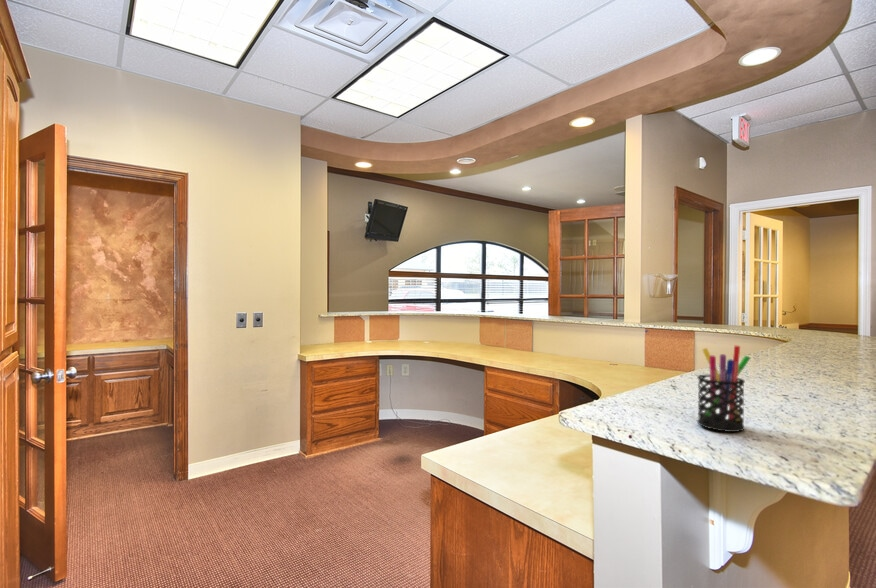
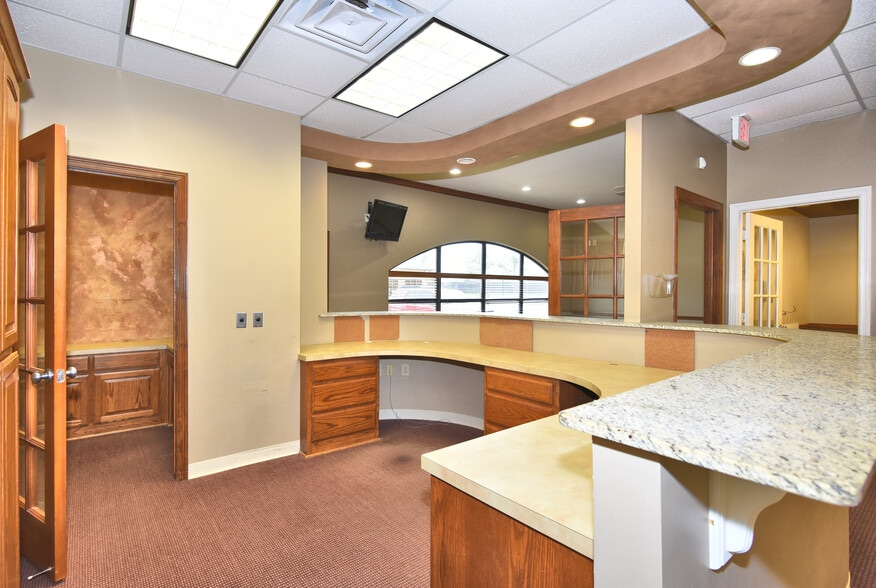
- pen holder (726, 384)
